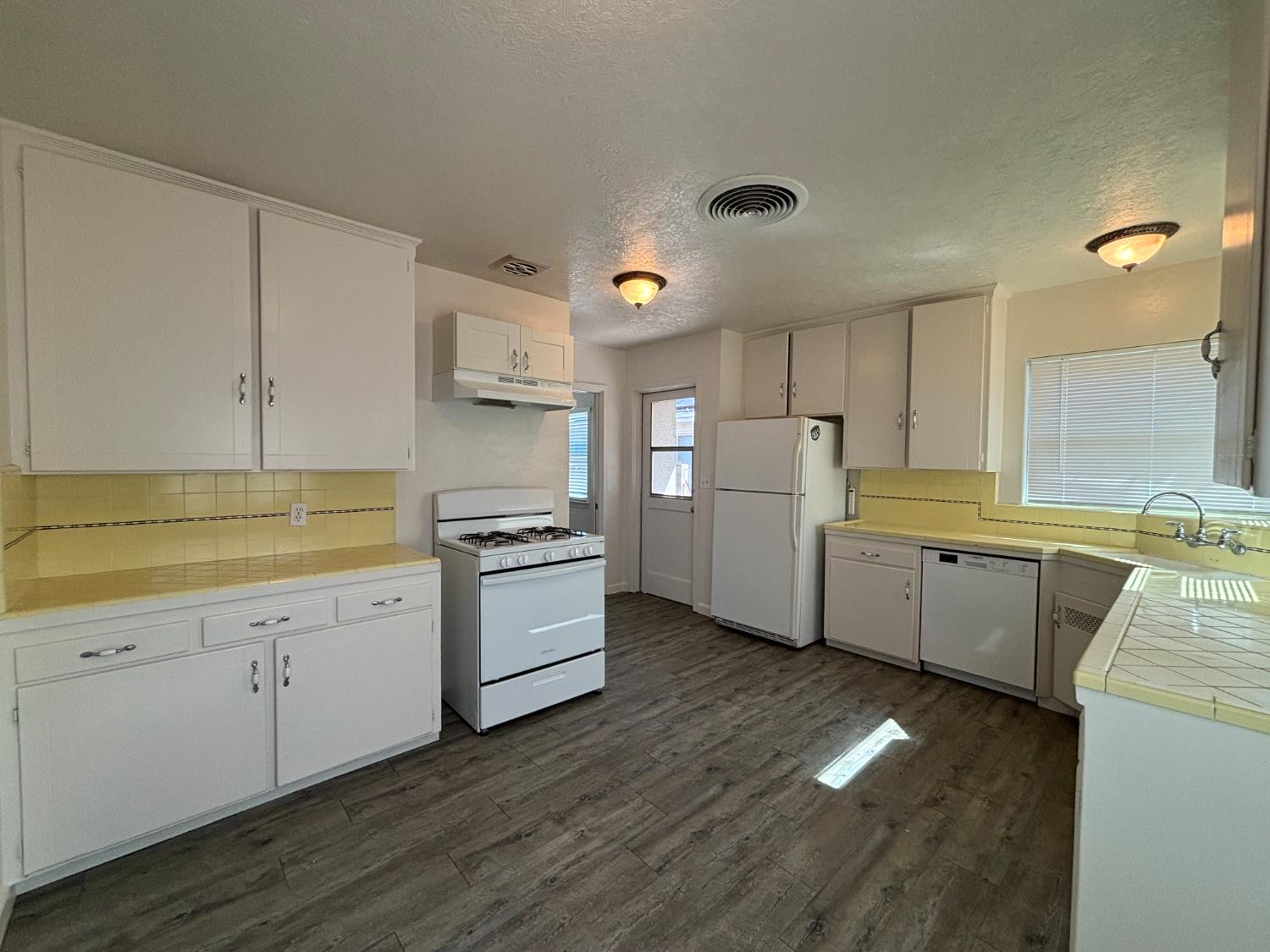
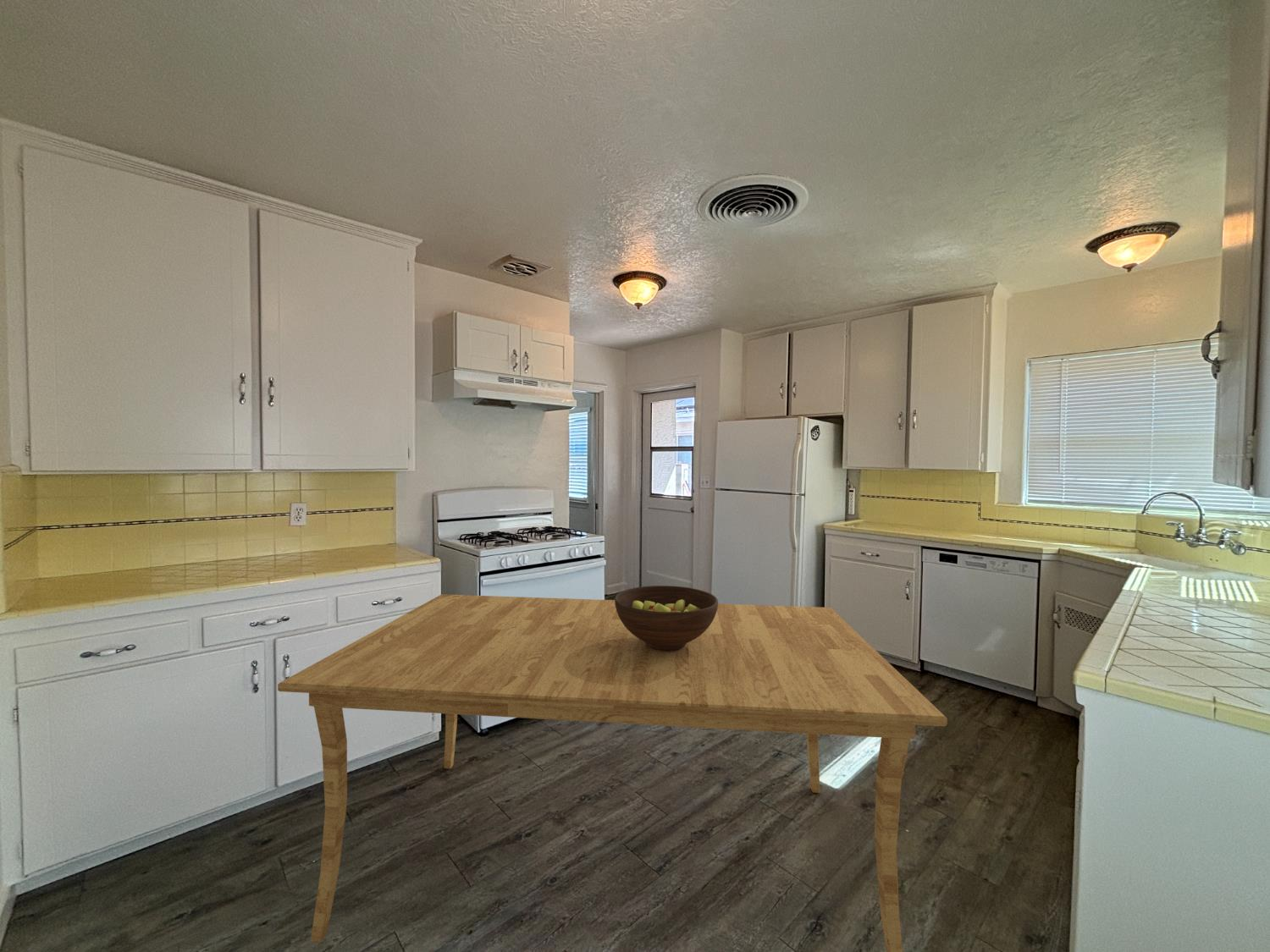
+ dining table (618, 723)
+ fruit bowl (665, 620)
